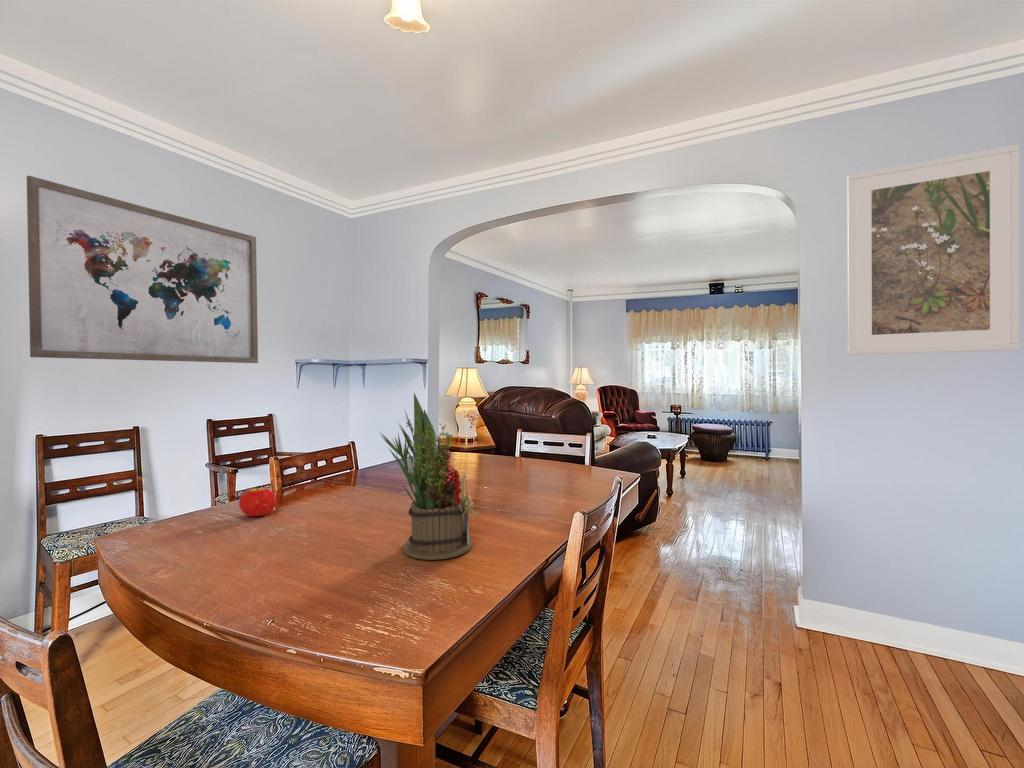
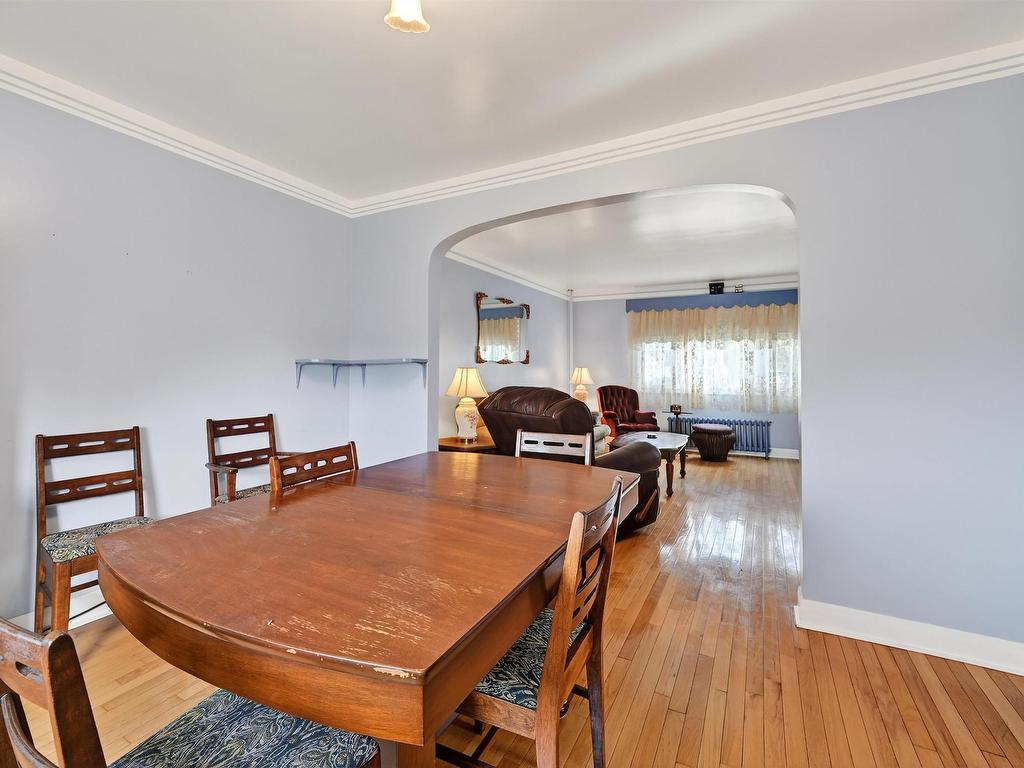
- fruit (258, 500)
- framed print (927, 257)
- flower arrangement (428, 469)
- wall art (163, 286)
